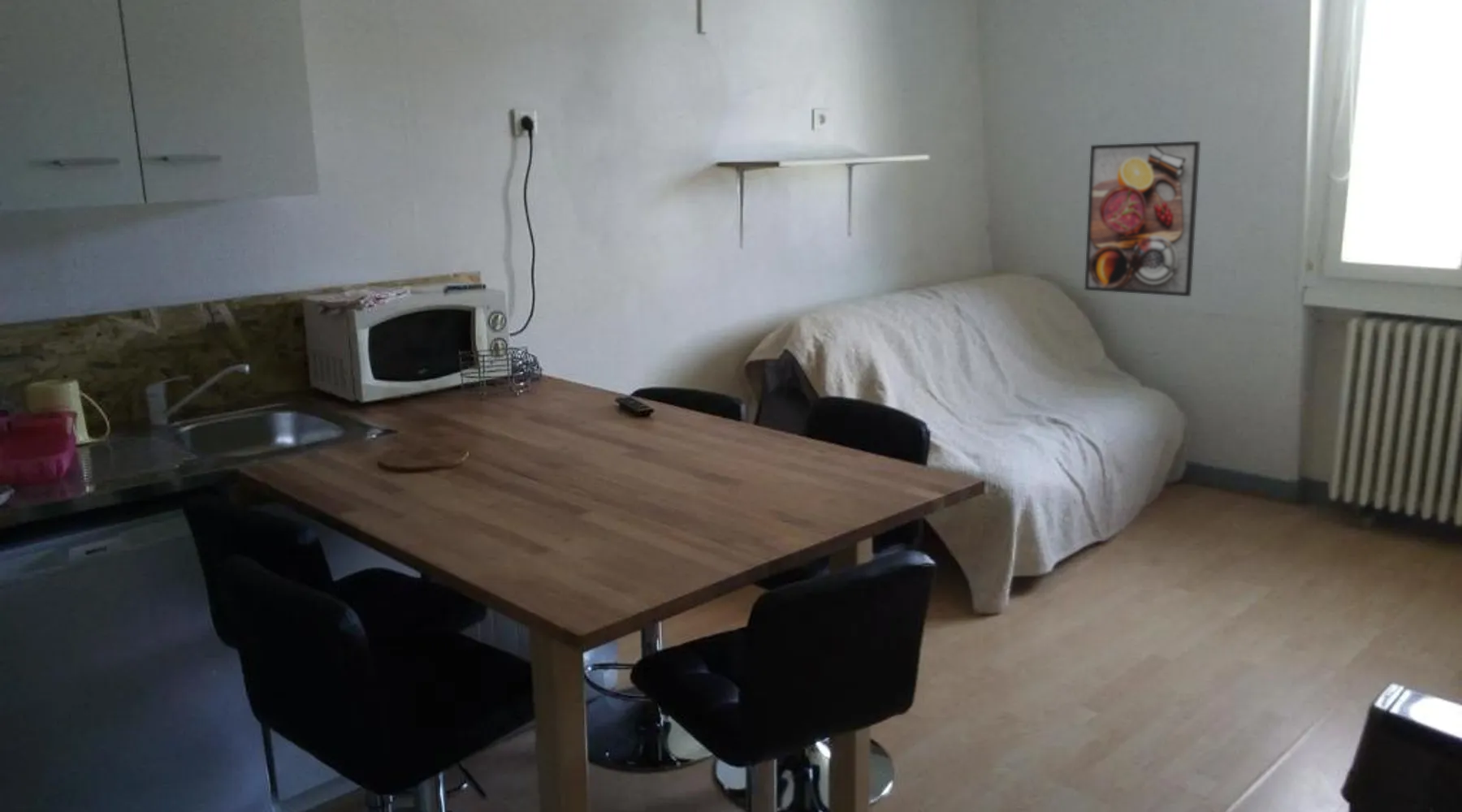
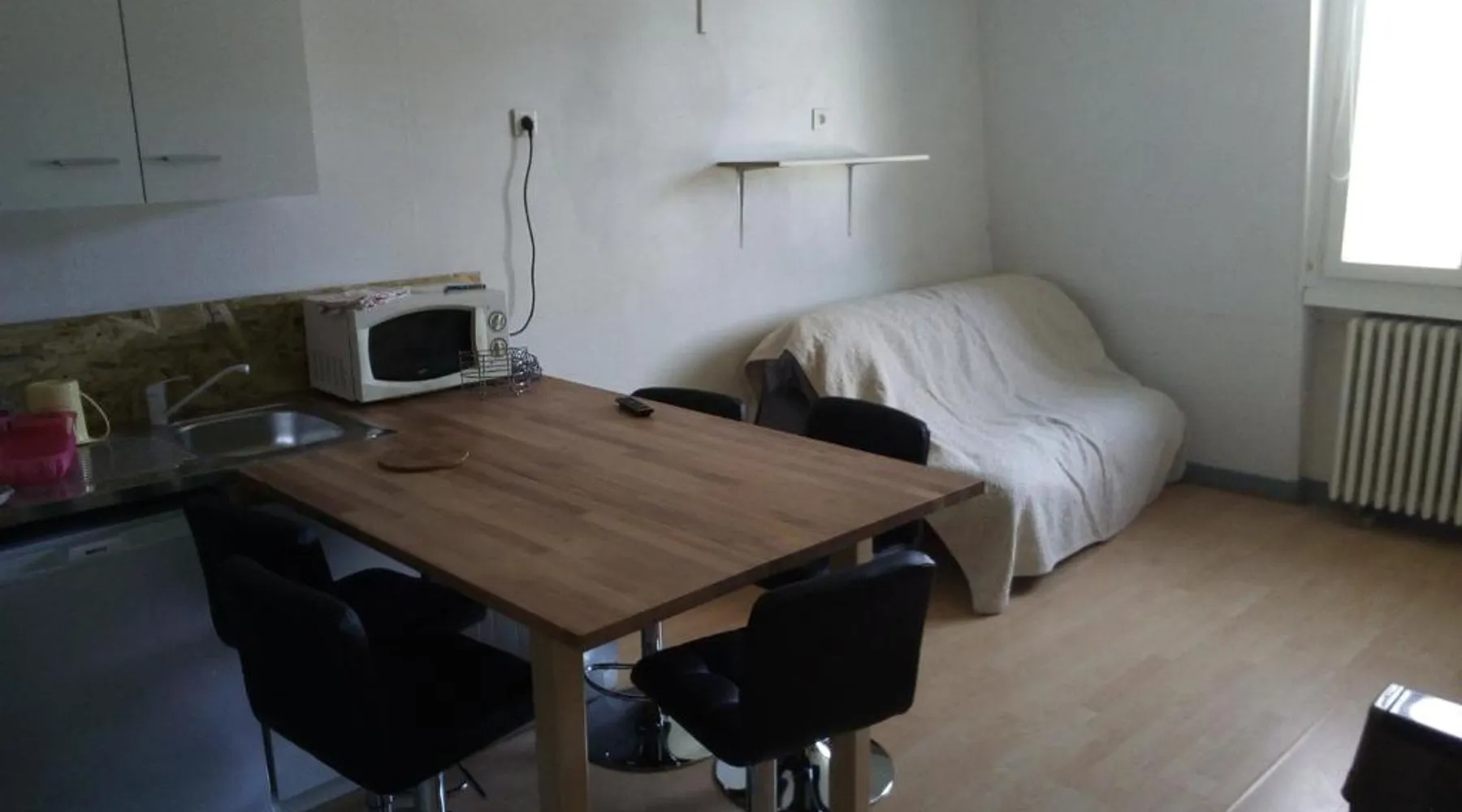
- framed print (1140, 218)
